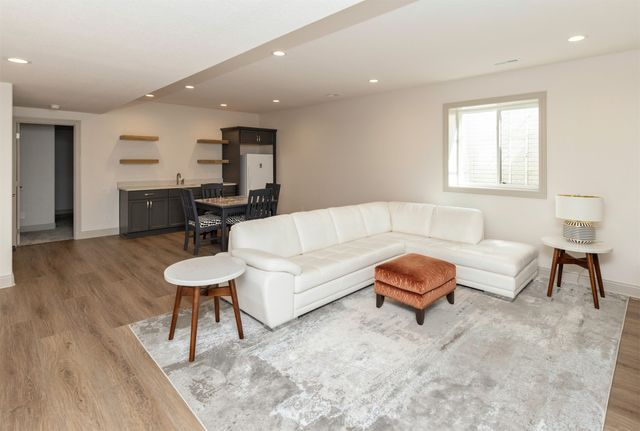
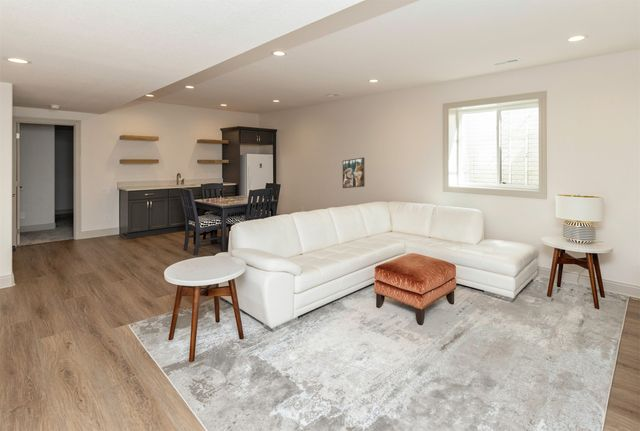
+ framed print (353, 173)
